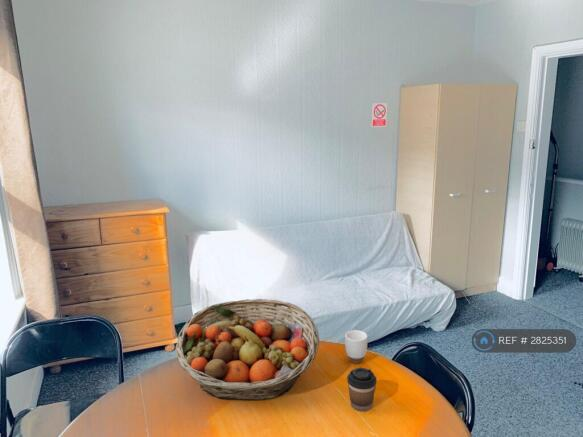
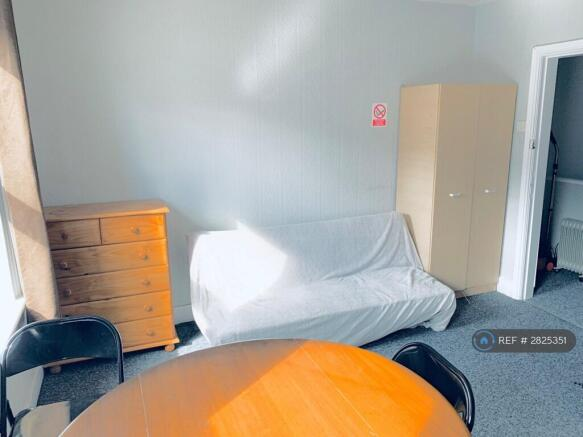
- fruit basket (248, 347)
- coffee cup (361, 387)
- mug (355, 345)
